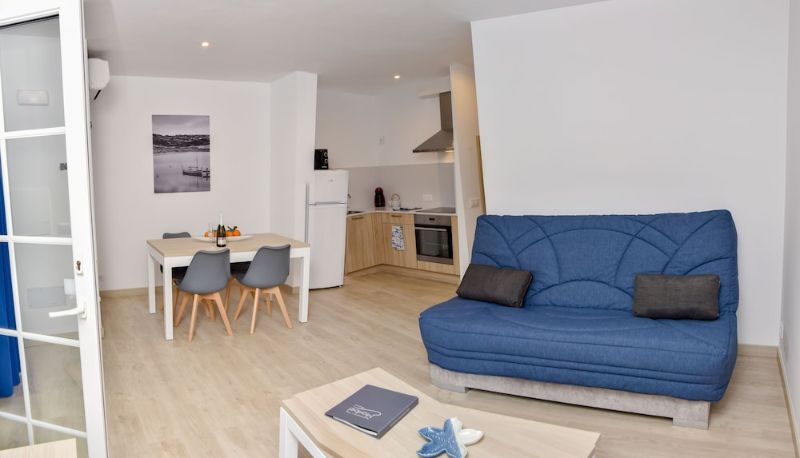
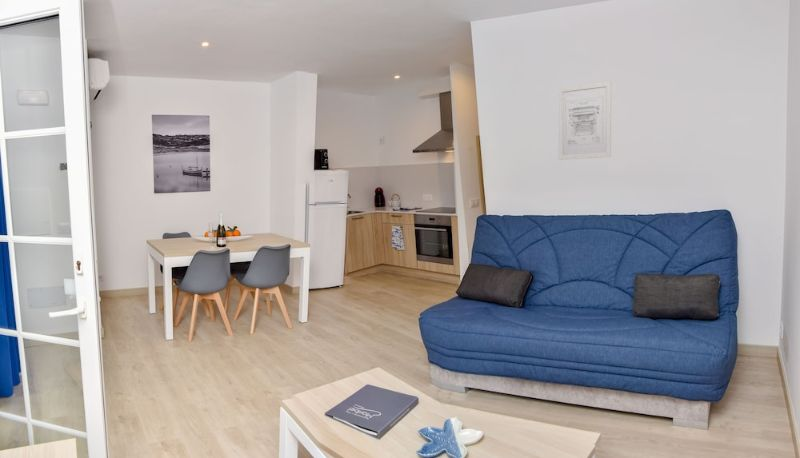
+ wall art (583, 122)
